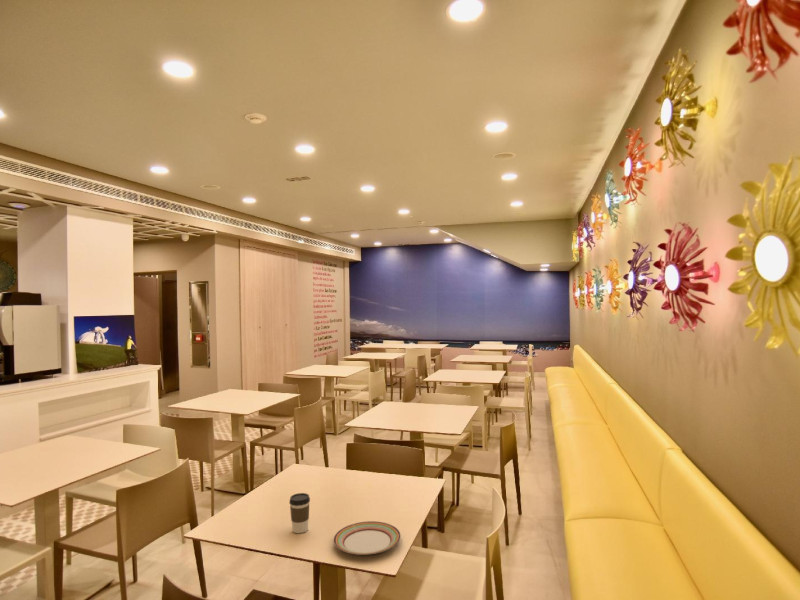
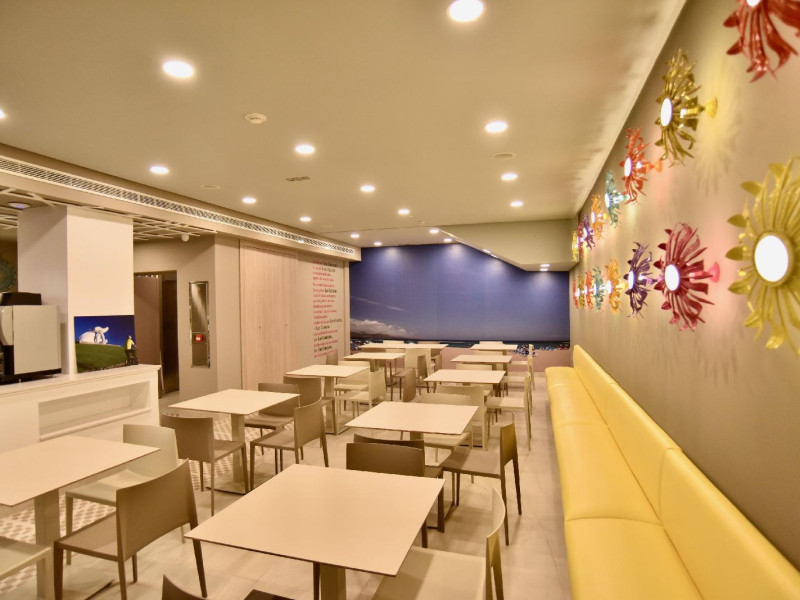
- coffee cup (300, 513)
- plate (367, 539)
